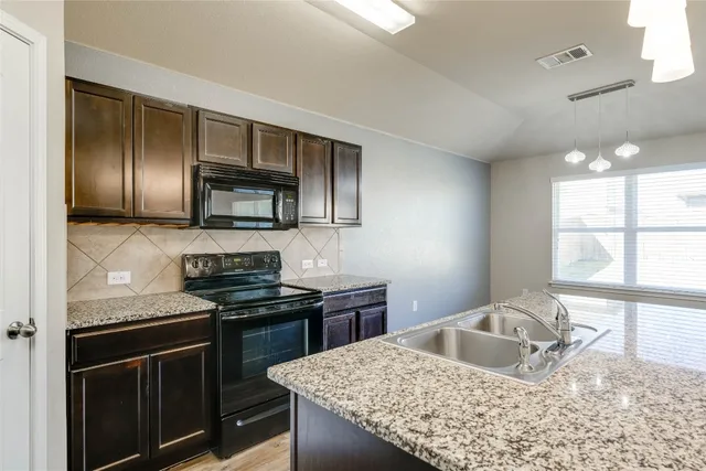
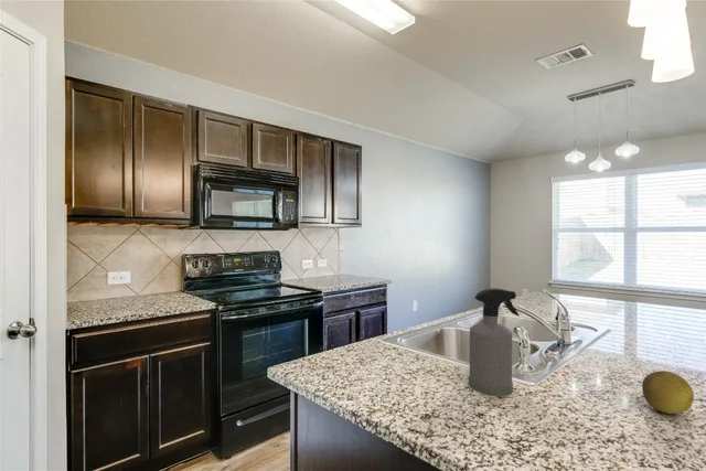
+ spray bottle (493, 338)
+ fruit (666, 392)
